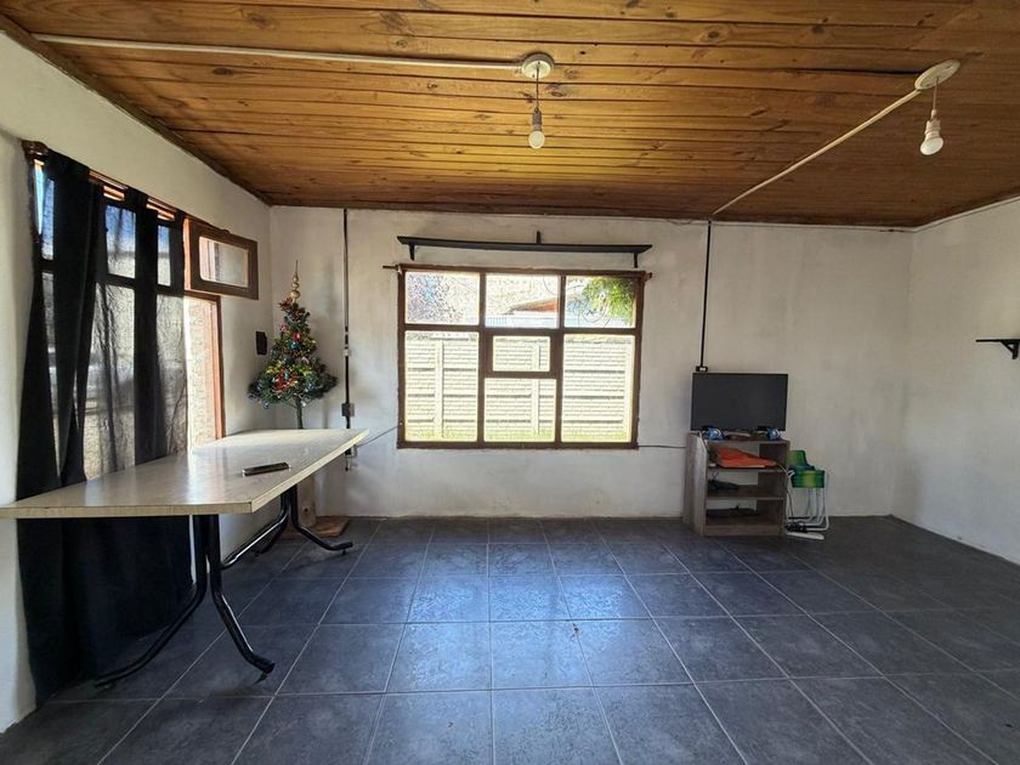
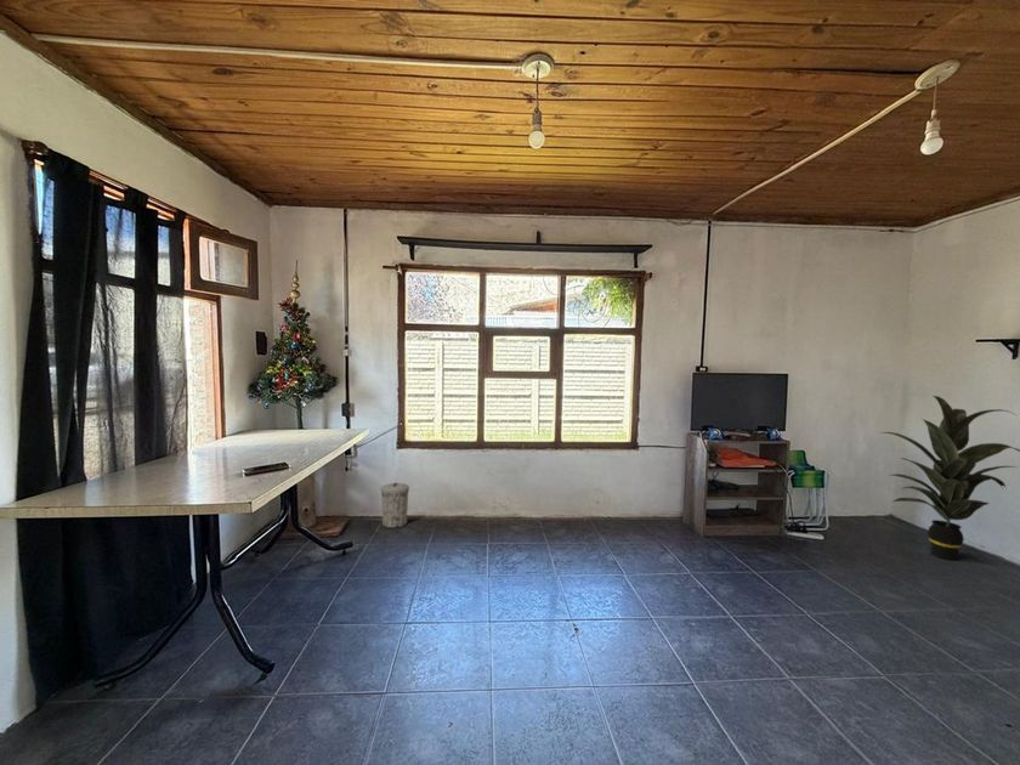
+ trash can (395, 503)
+ indoor plant (947, 475)
